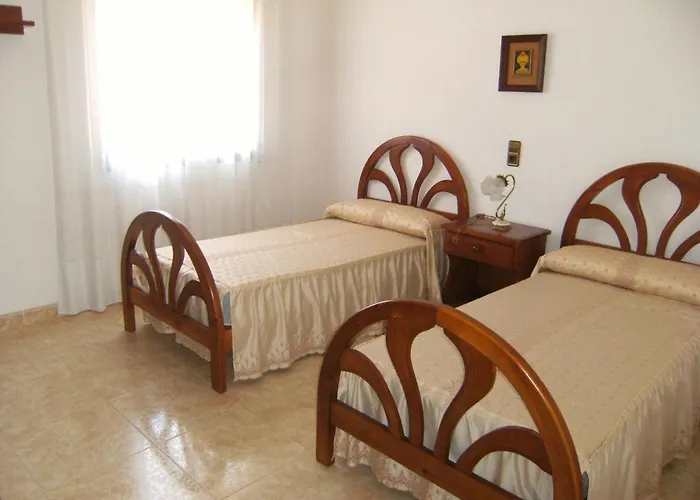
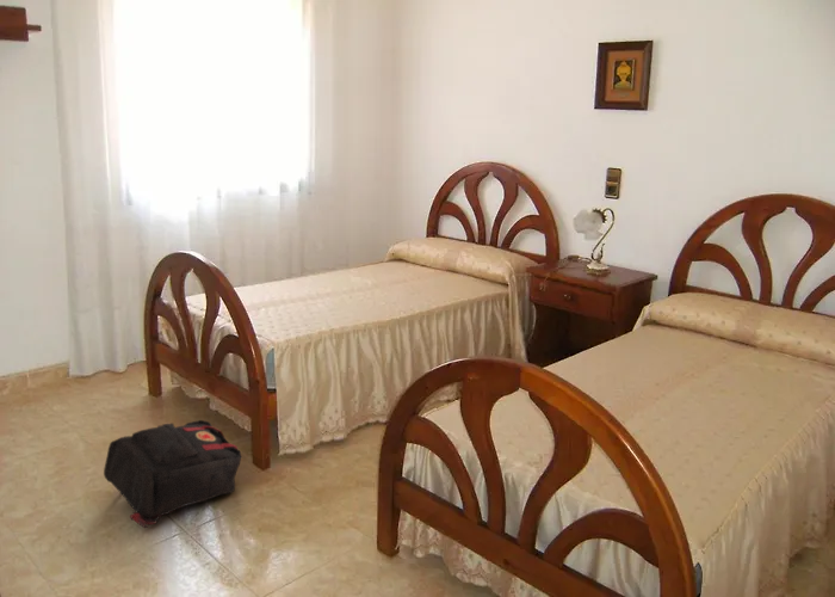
+ backpack (175, 458)
